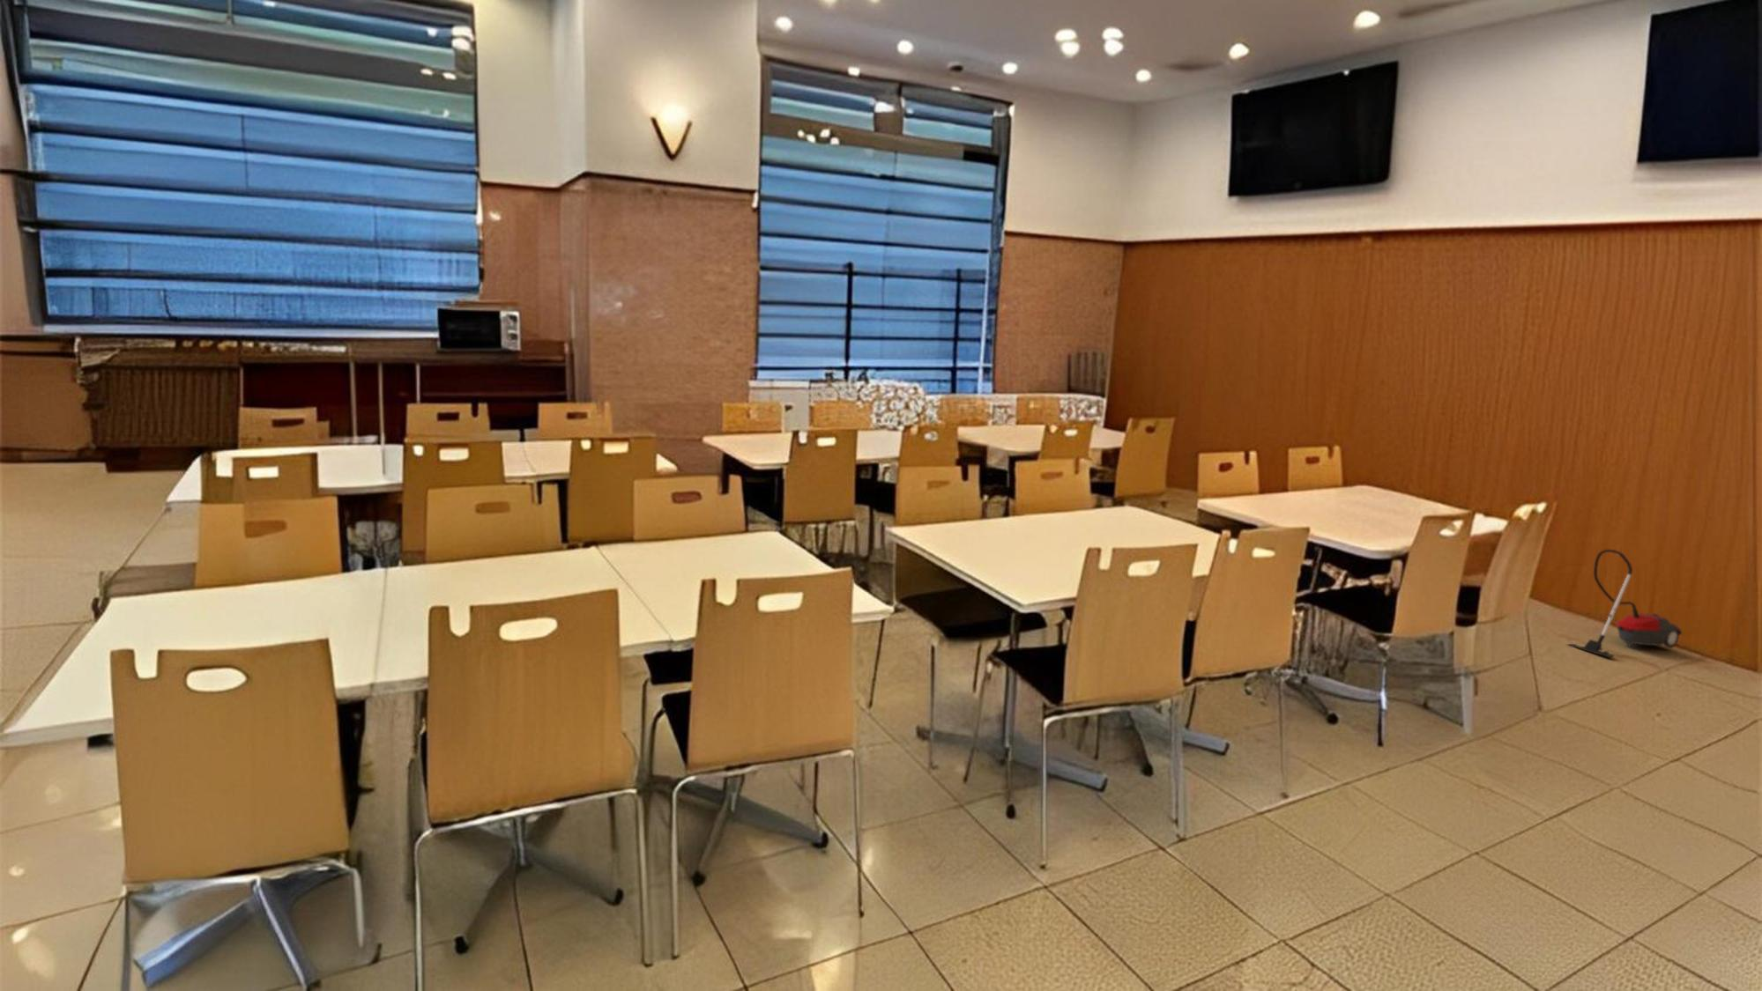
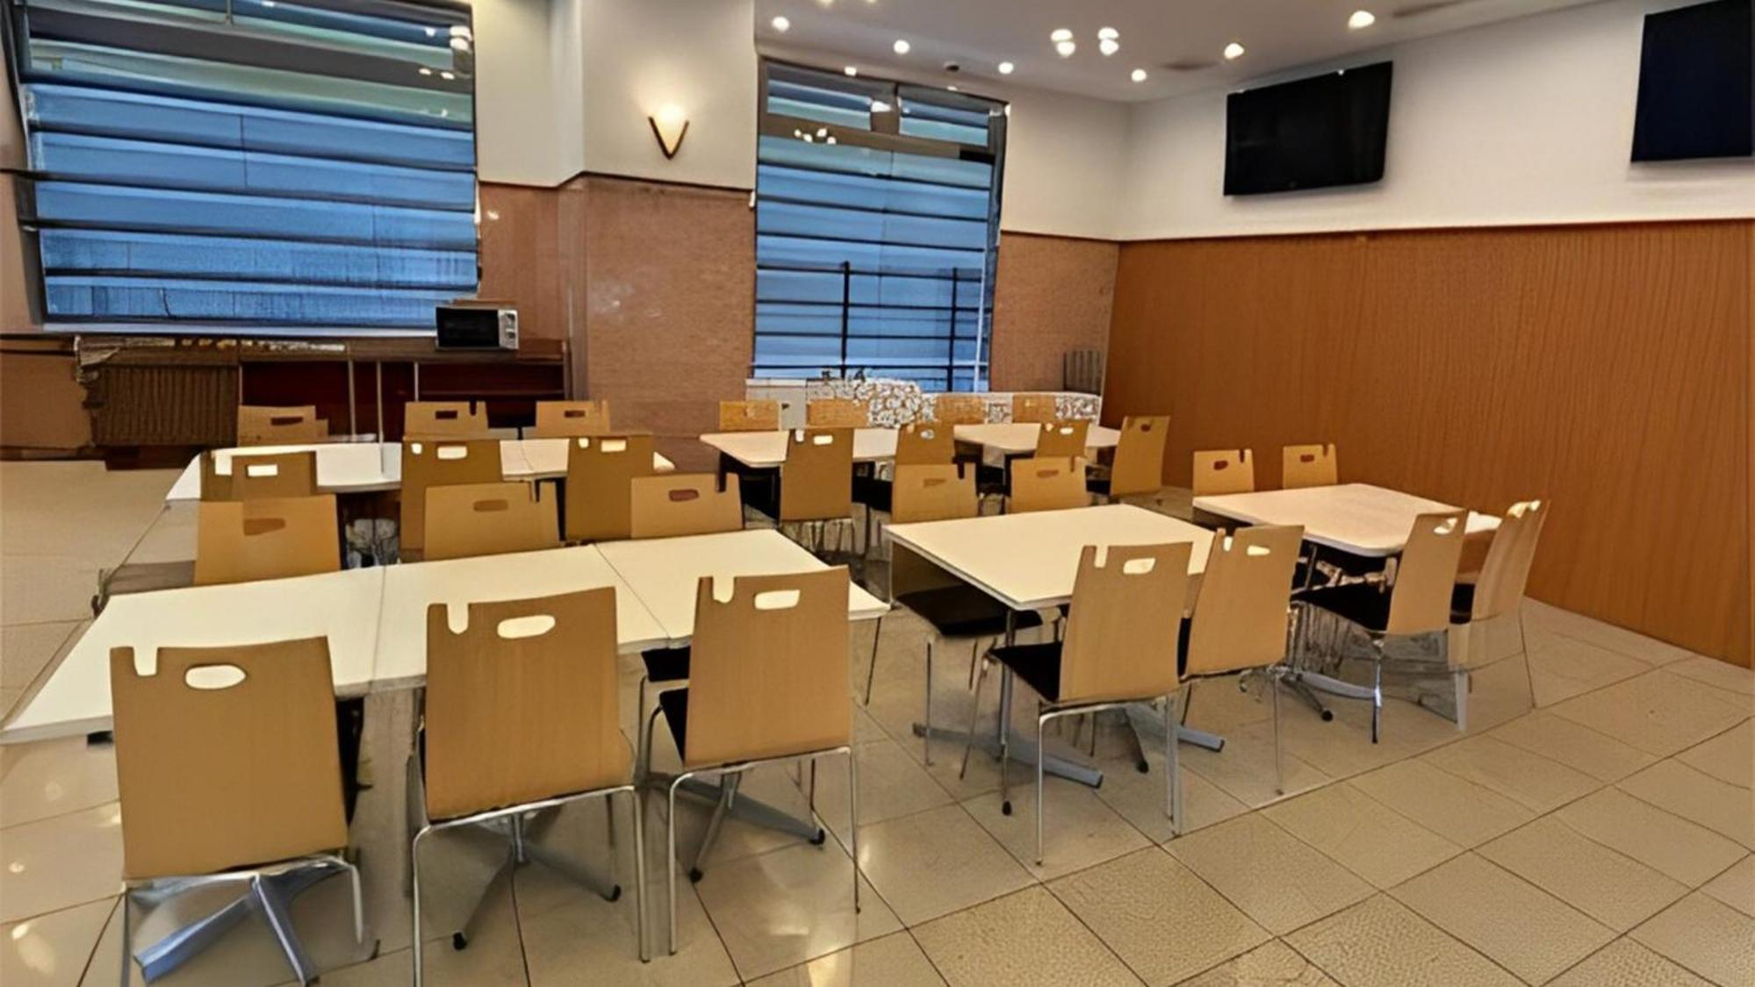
- vacuum cleaner (1620, 598)
